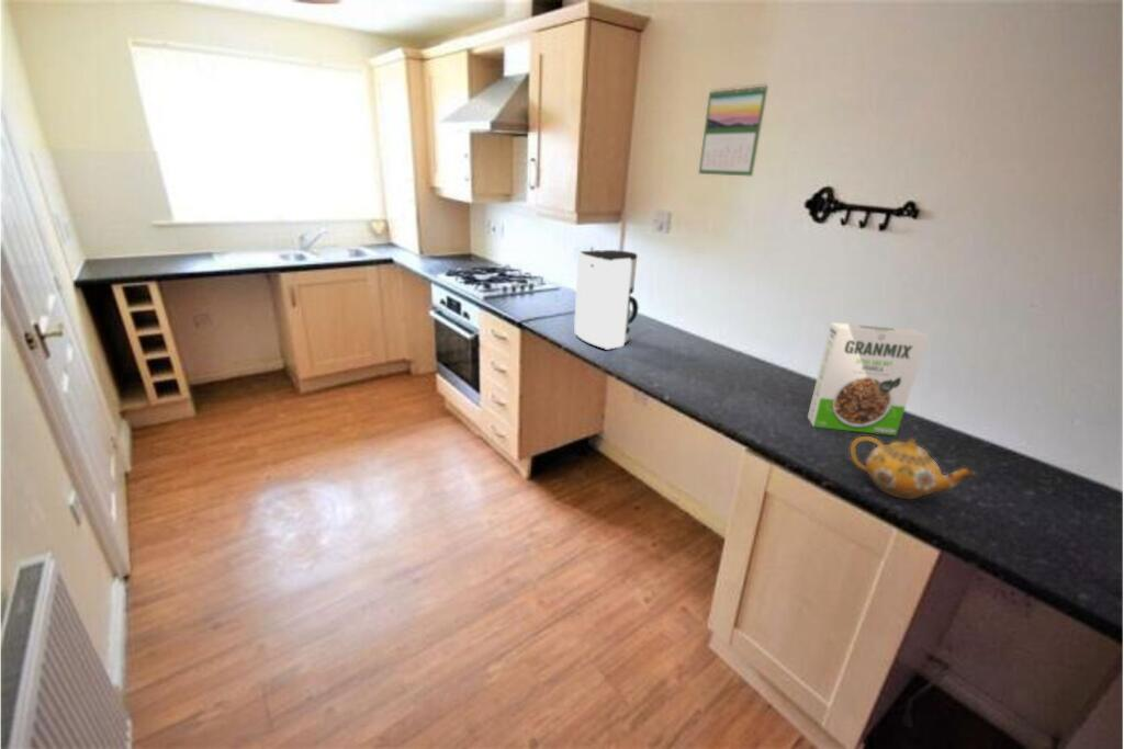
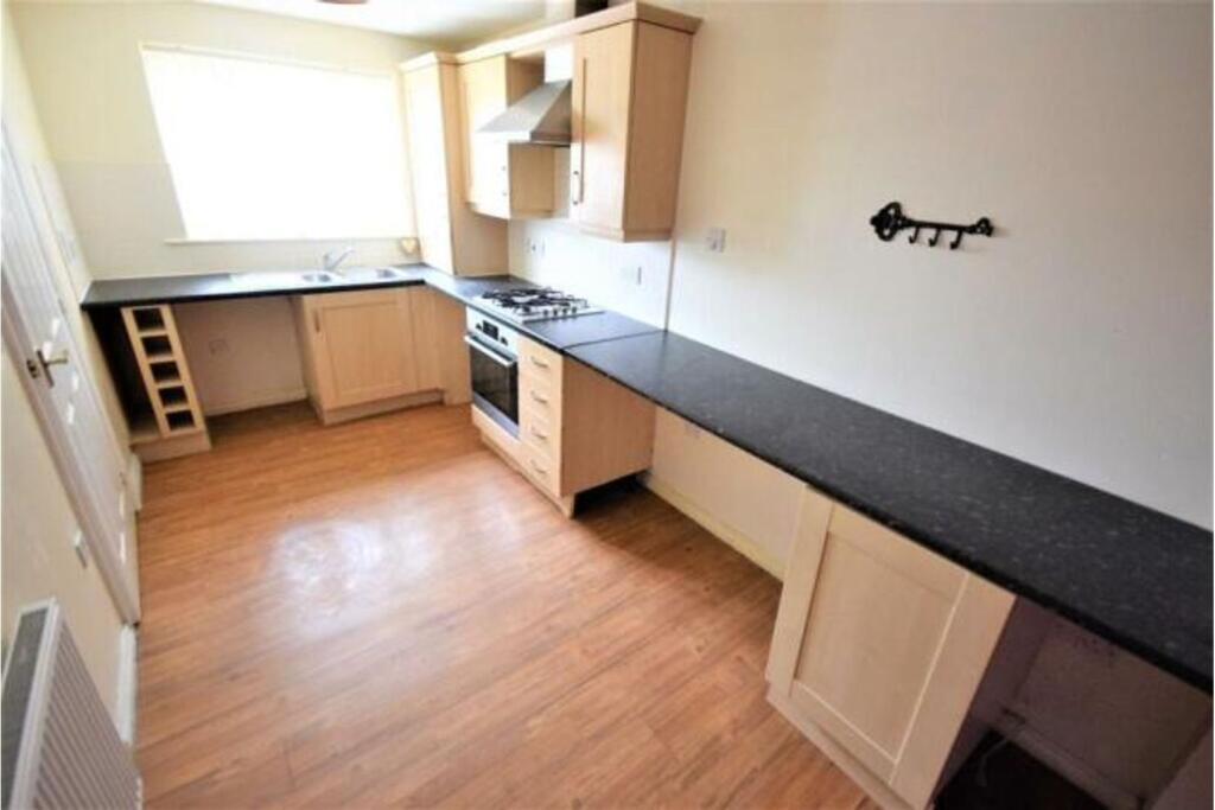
- coffee maker (614, 297)
- cereal box (863, 379)
- teapot (906, 464)
- calendar (731, 130)
